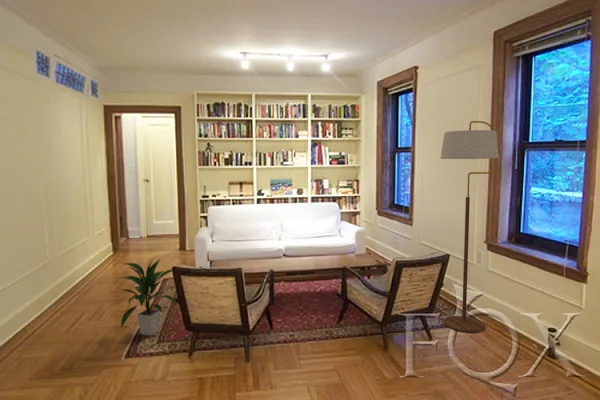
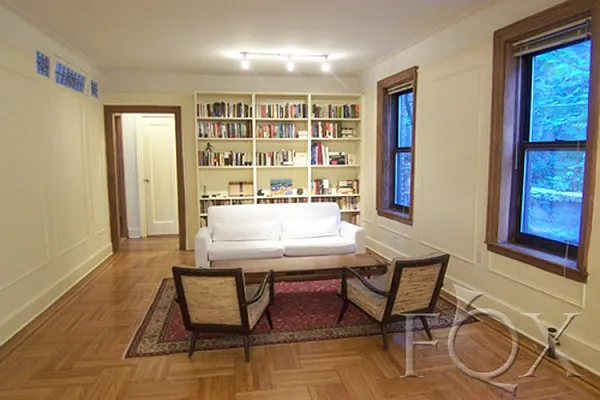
- indoor plant (145, 295)
- floor lamp (468, 224)
